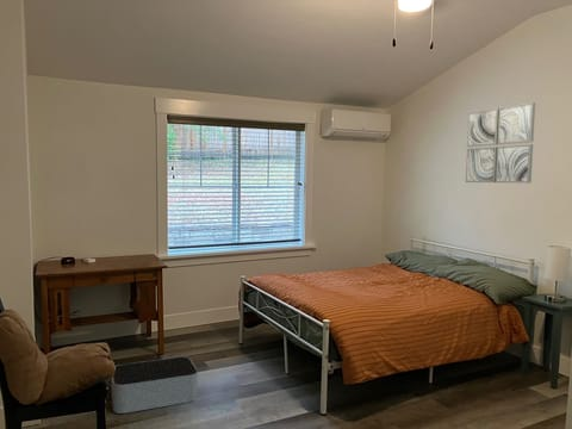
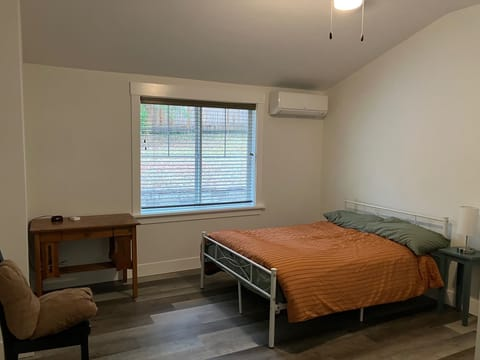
- storage bin (154, 383)
- wall art (497, 147)
